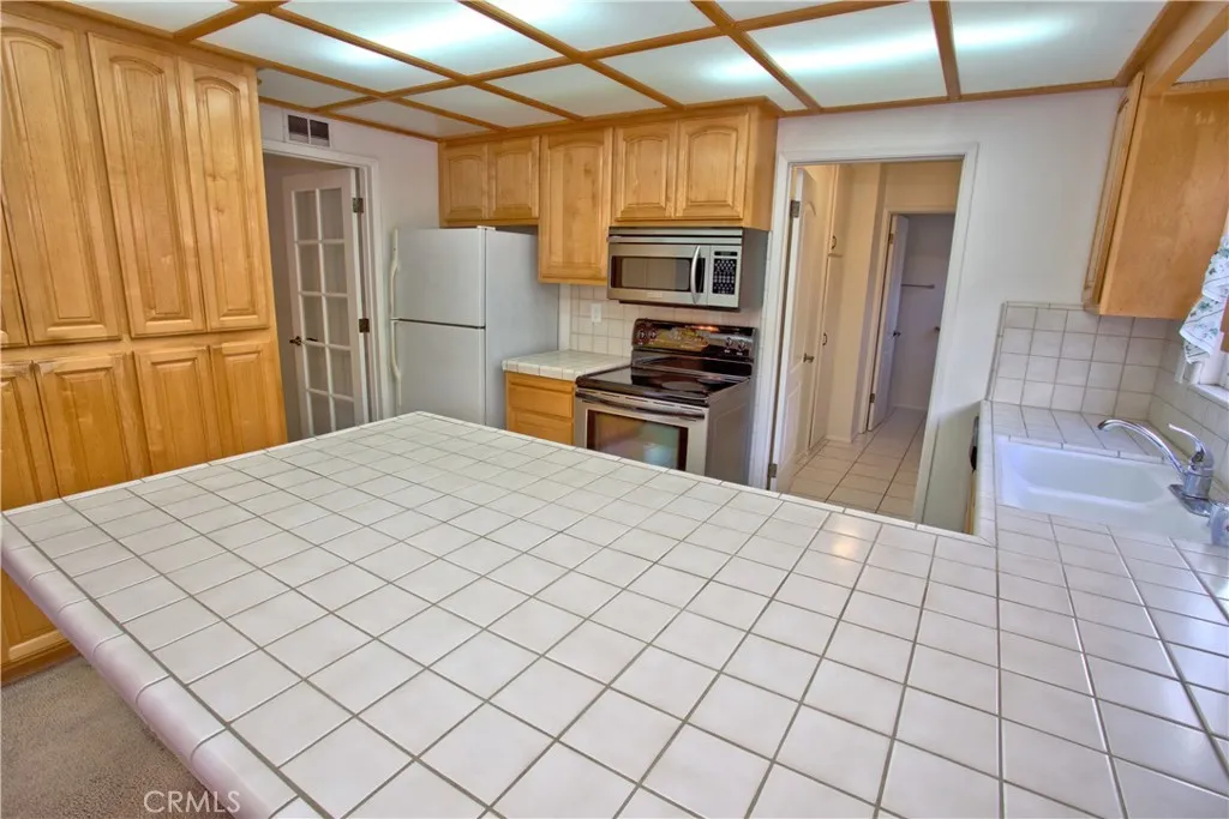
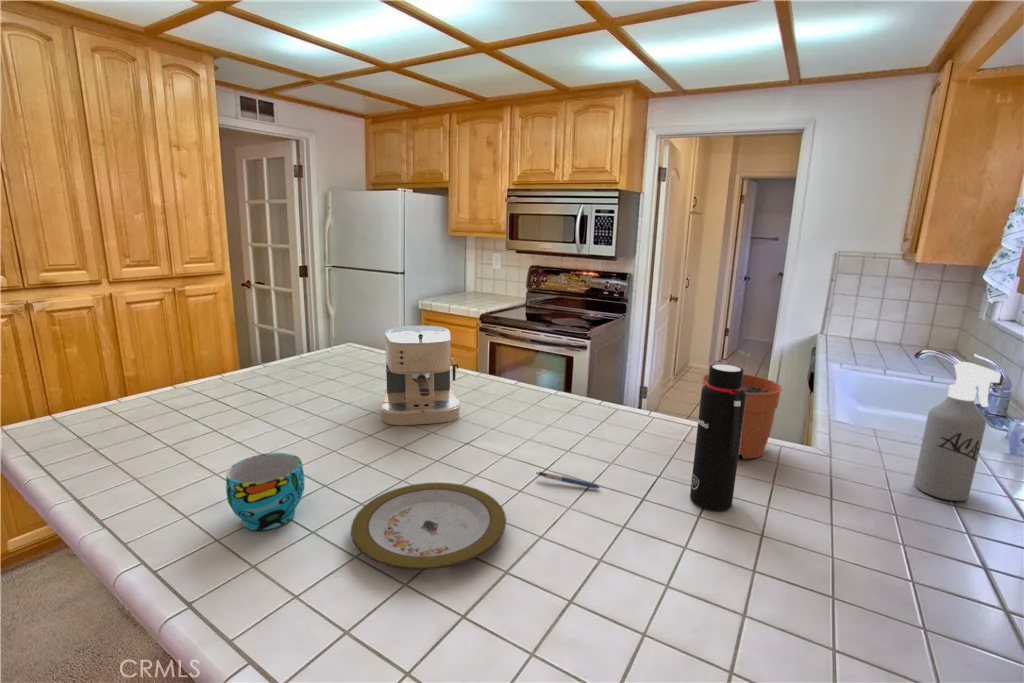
+ coffee maker (419, 372)
+ pen (567, 480)
+ water bottle (720, 438)
+ plant pot (745, 400)
+ plate (430, 524)
+ cup (268, 490)
+ spray bottle (958, 431)
